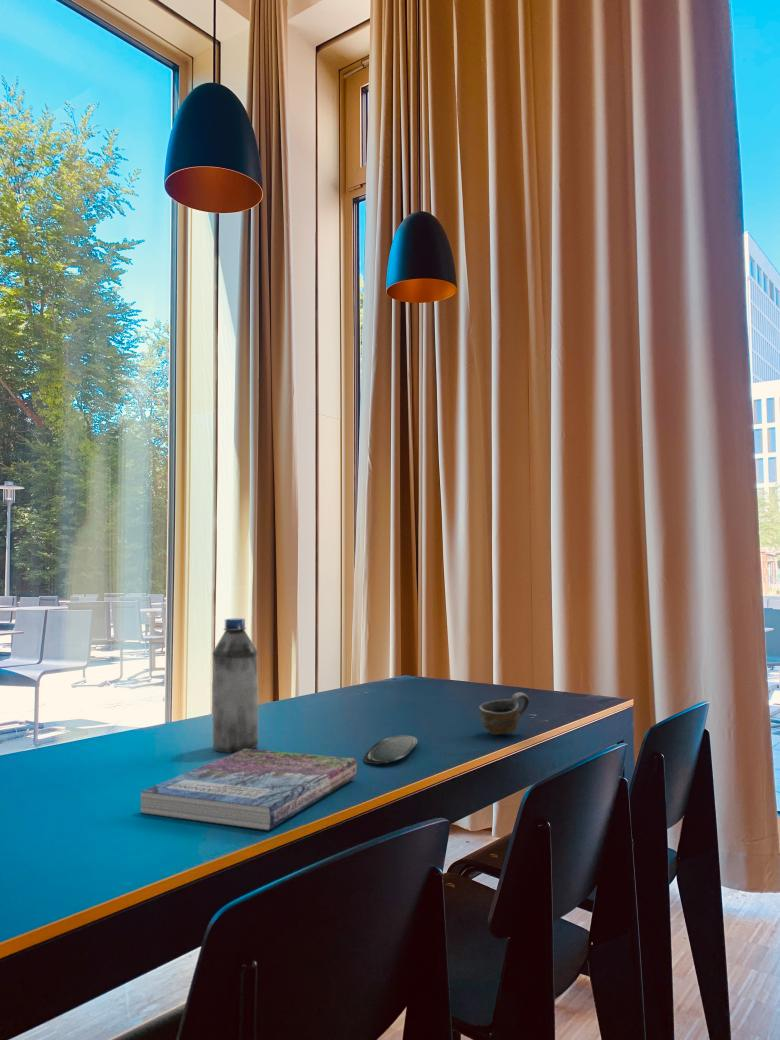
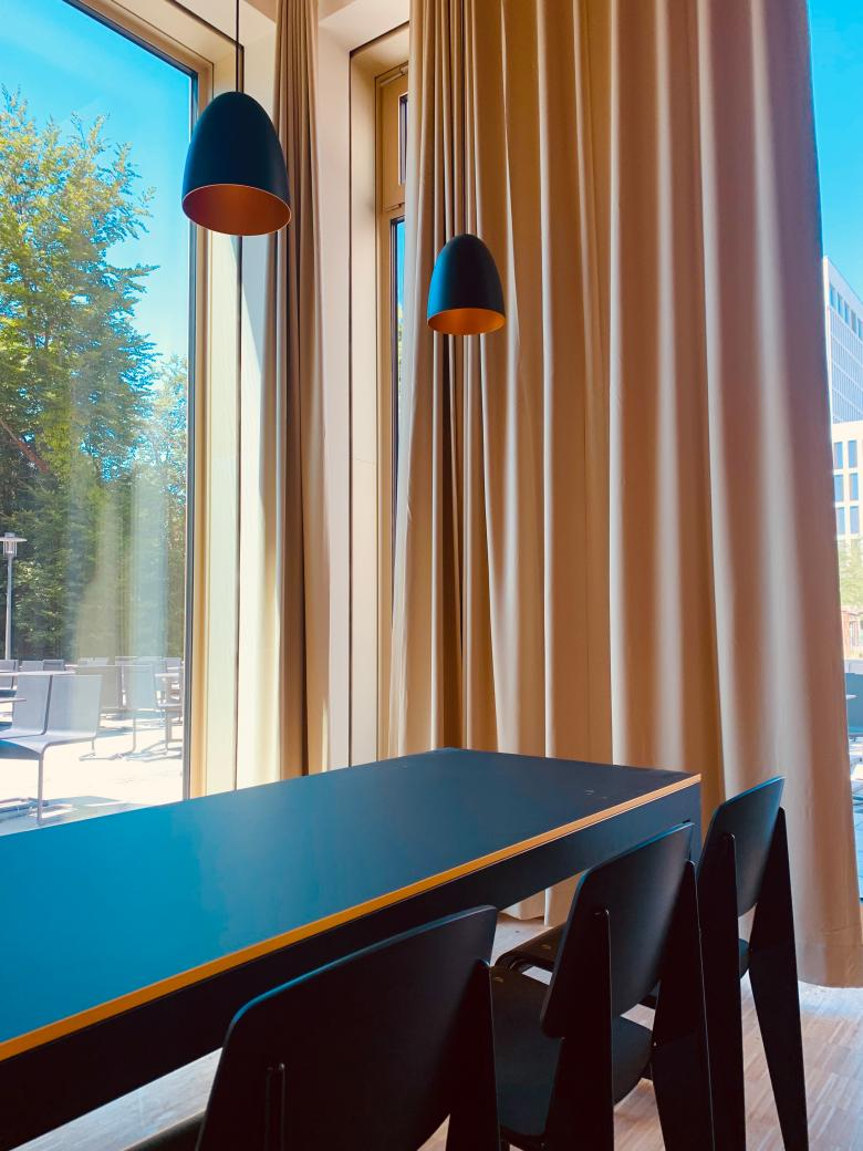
- oval tray (391, 748)
- cup (502, 713)
- book (256, 784)
- water bottle (235, 682)
